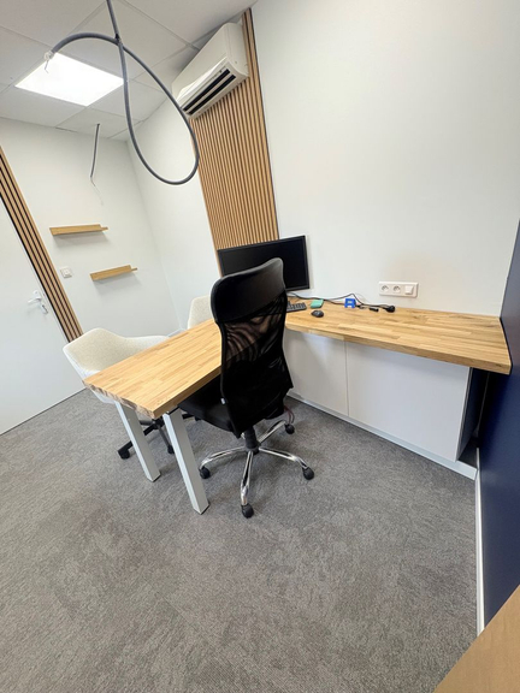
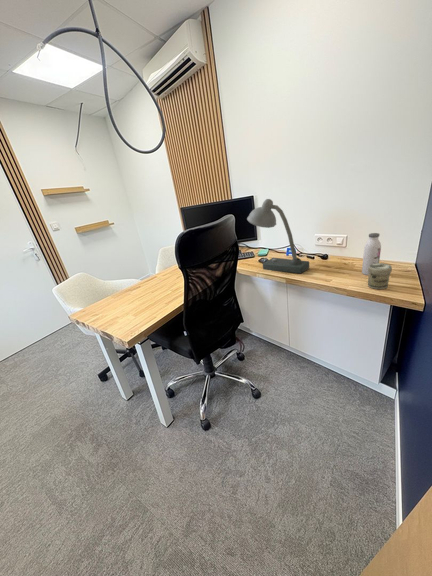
+ water bottle (371, 254)
+ desk lamp (286, 231)
+ jar (378, 276)
